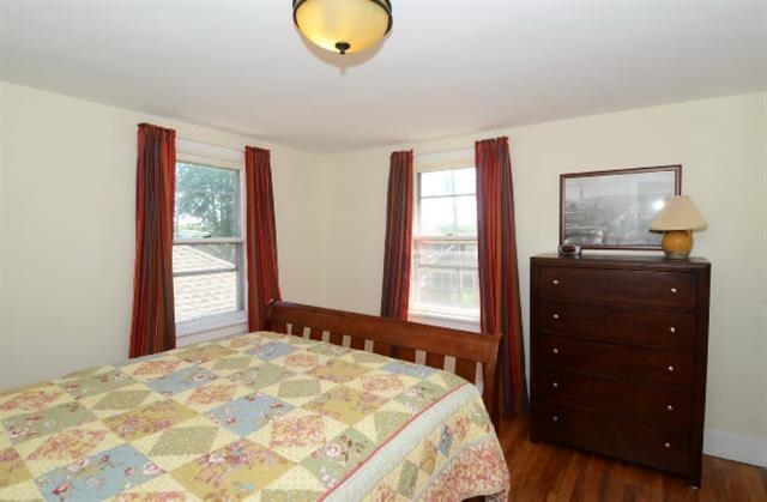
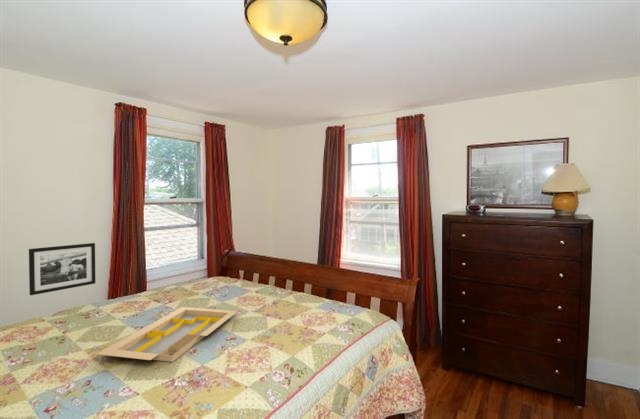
+ picture frame (64, 267)
+ serving tray (178, 331)
